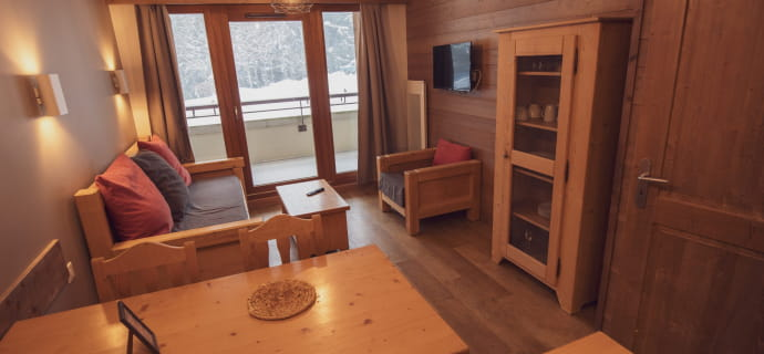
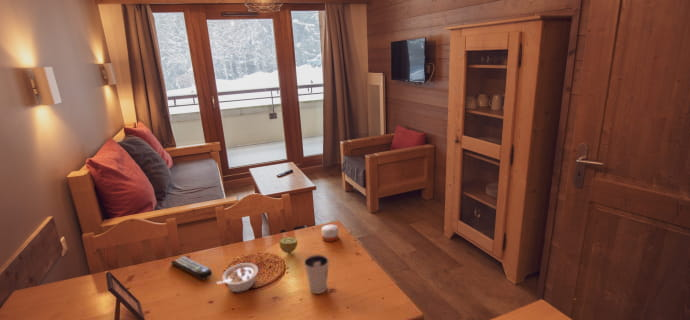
+ remote control (190, 267)
+ dixie cup (317, 275)
+ fruit (288, 246)
+ legume (240, 278)
+ candle (329, 227)
